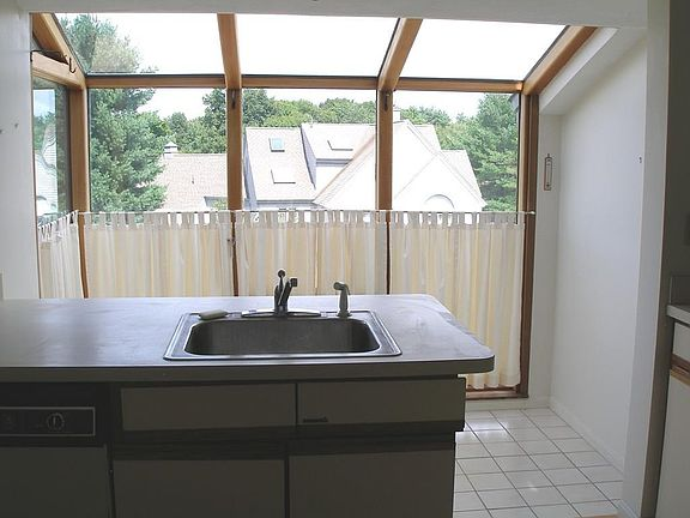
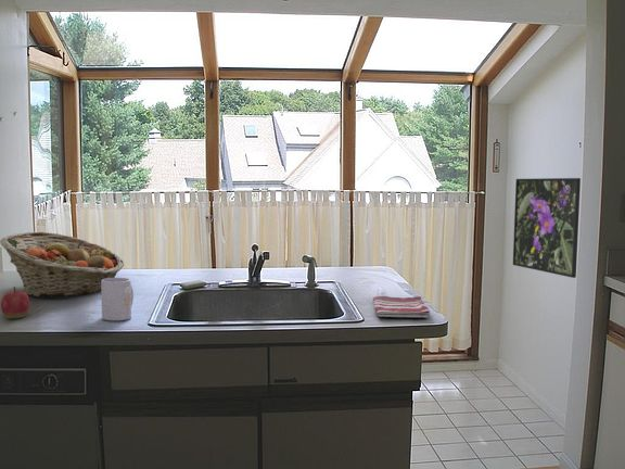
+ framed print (544, 225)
+ dish towel (399, 305)
+ fruit basket (64, 262)
+ apple (15, 301)
+ mug (119, 297)
